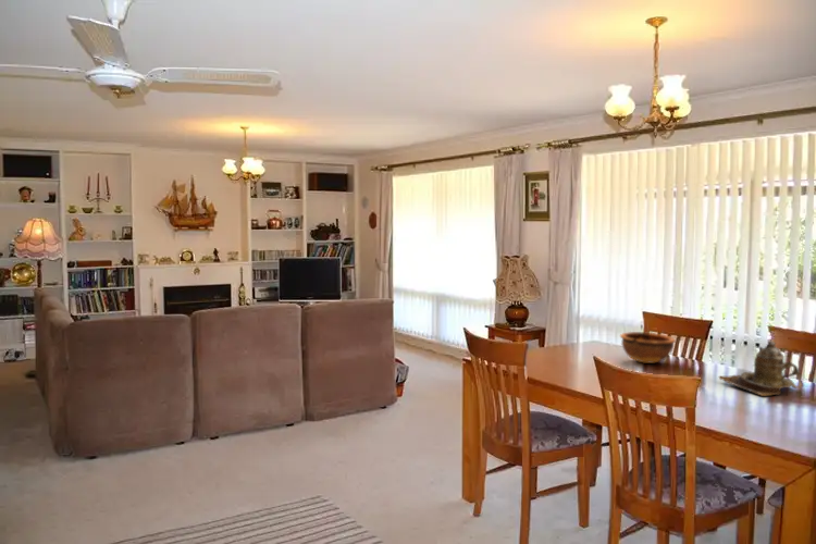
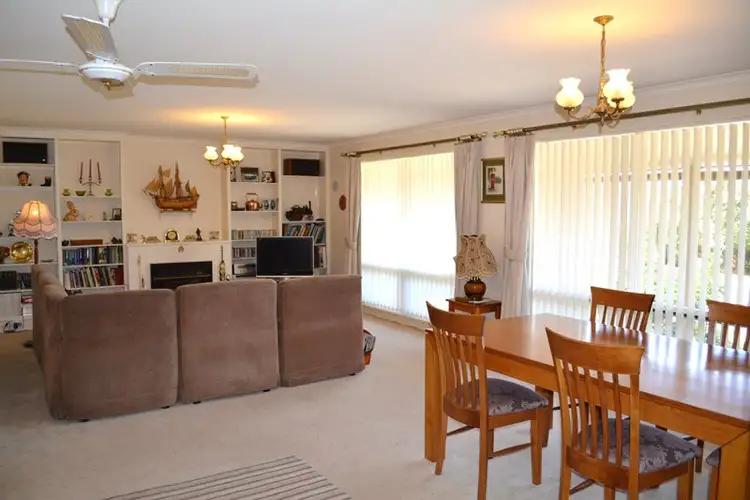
- bowl (646, 348)
- teapot (762, 363)
